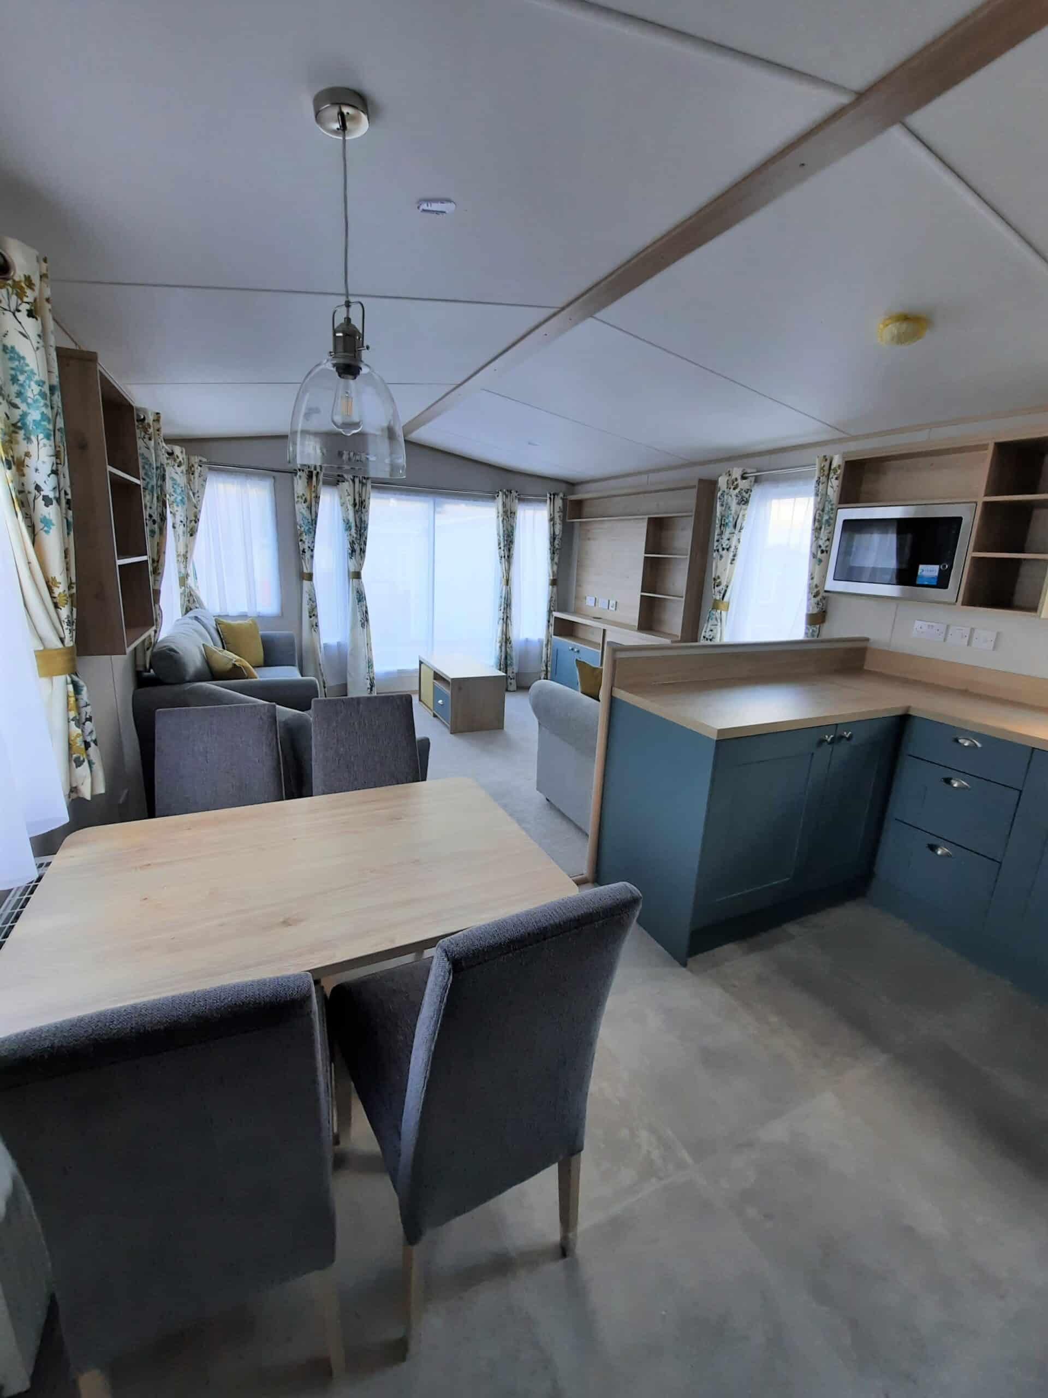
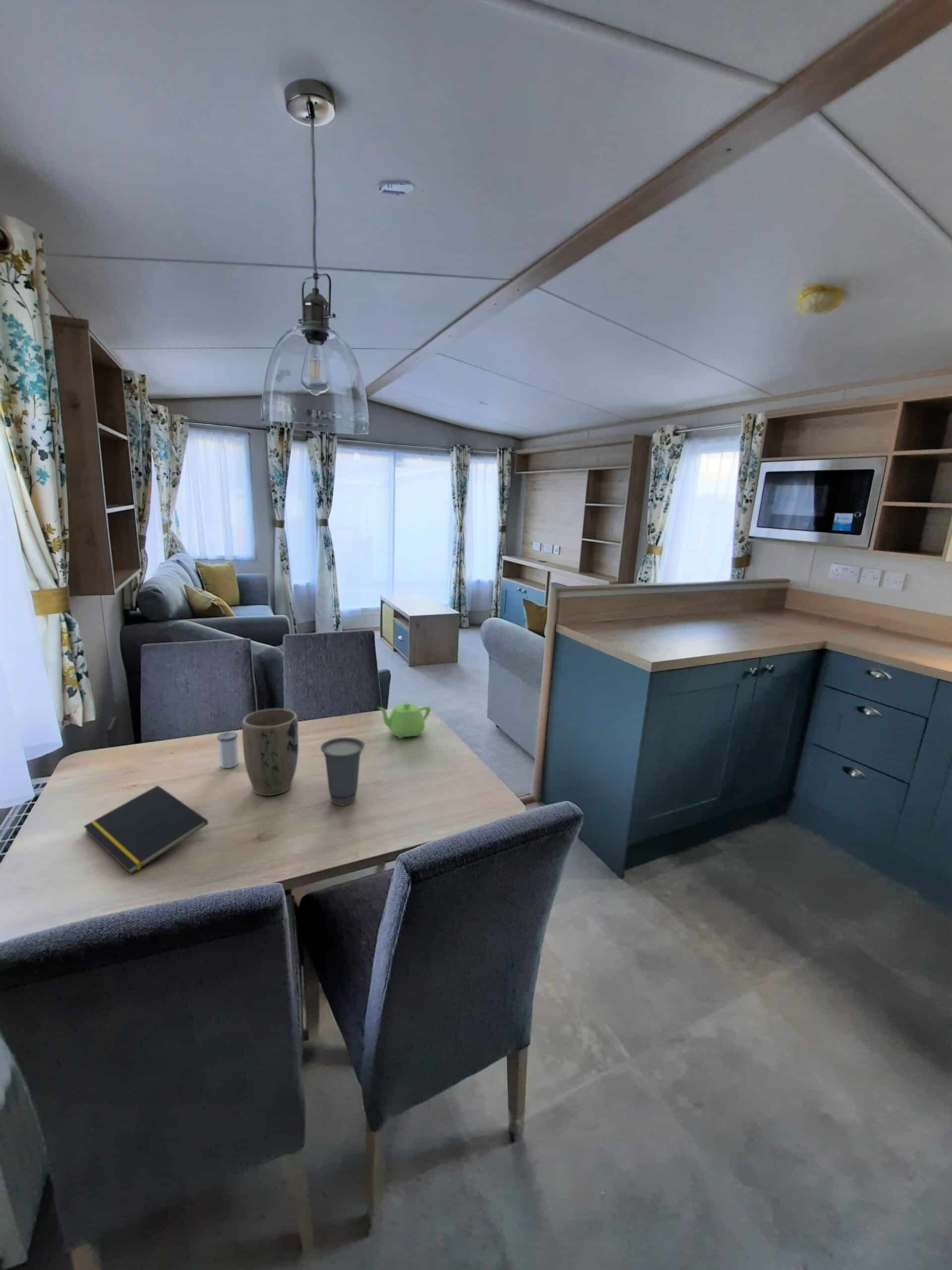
+ notepad (146, 825)
+ salt shaker (228, 750)
+ teapot (404, 718)
+ cup (343, 773)
+ plant pot (272, 752)
